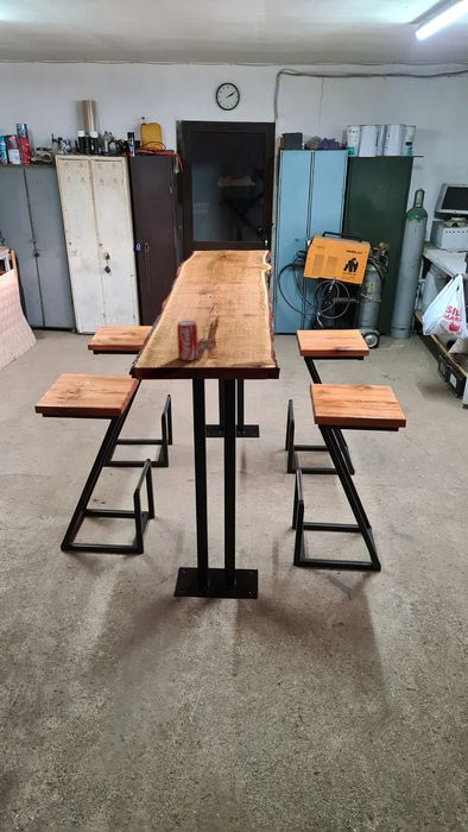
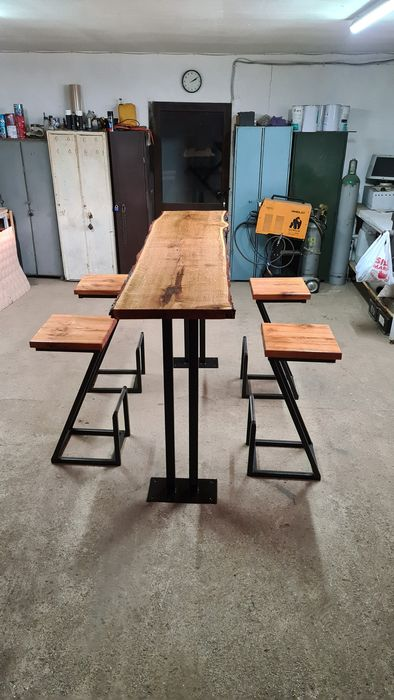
- beverage can (188, 340)
